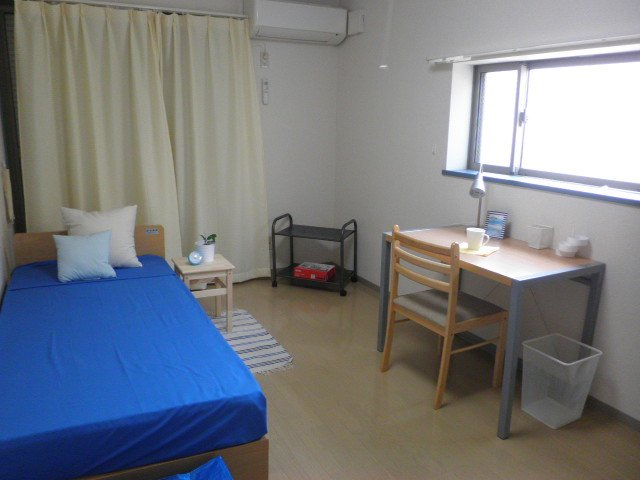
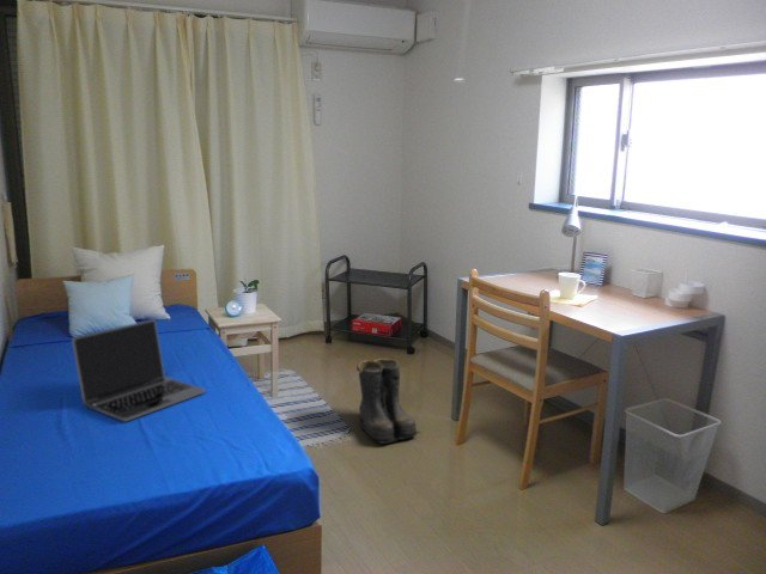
+ boots (385, 398)
+ laptop (140, 366)
